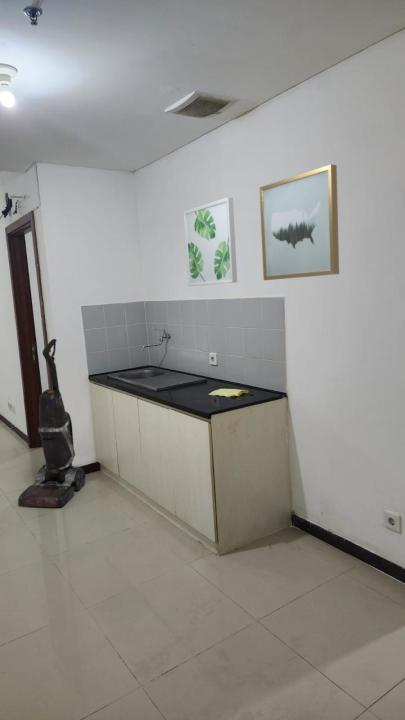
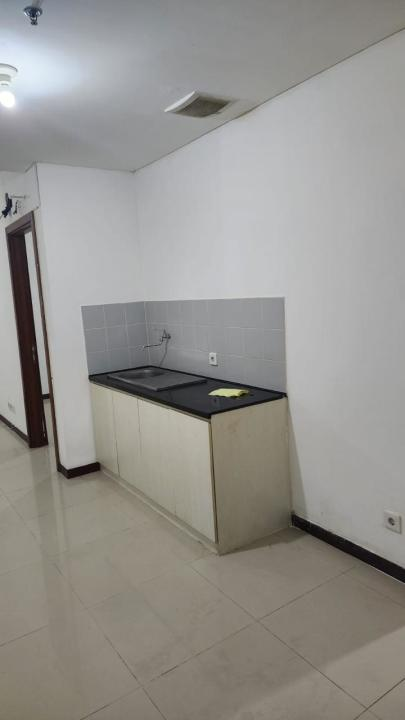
- wall art (208, 245)
- vacuum cleaner (45, 420)
- wall art (296, 228)
